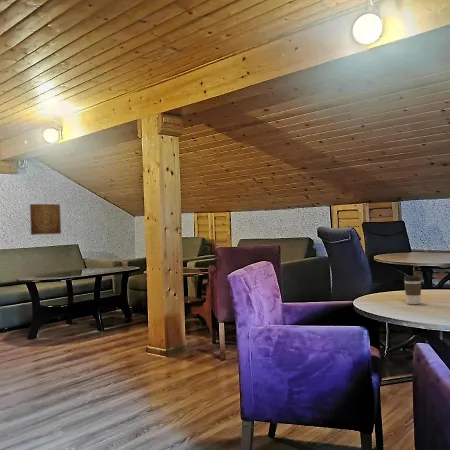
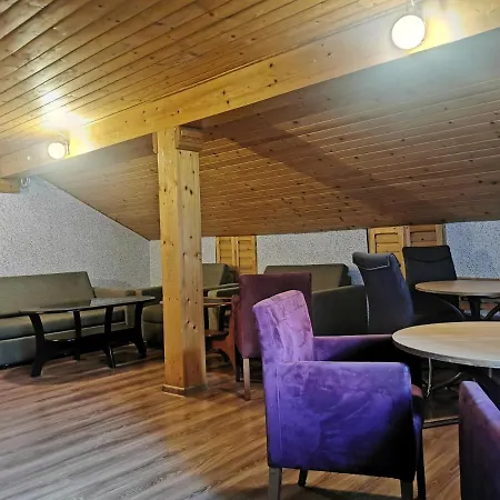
- wall art (45, 219)
- coffee cup (412, 289)
